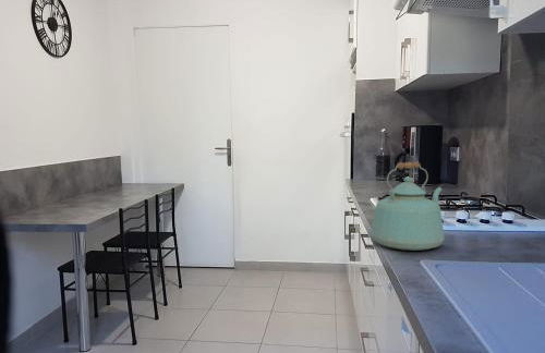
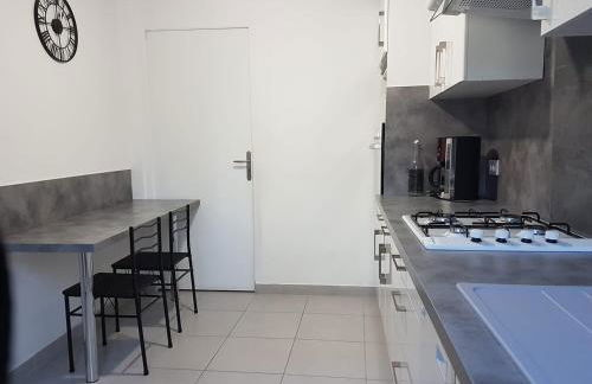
- kettle (412, 202)
